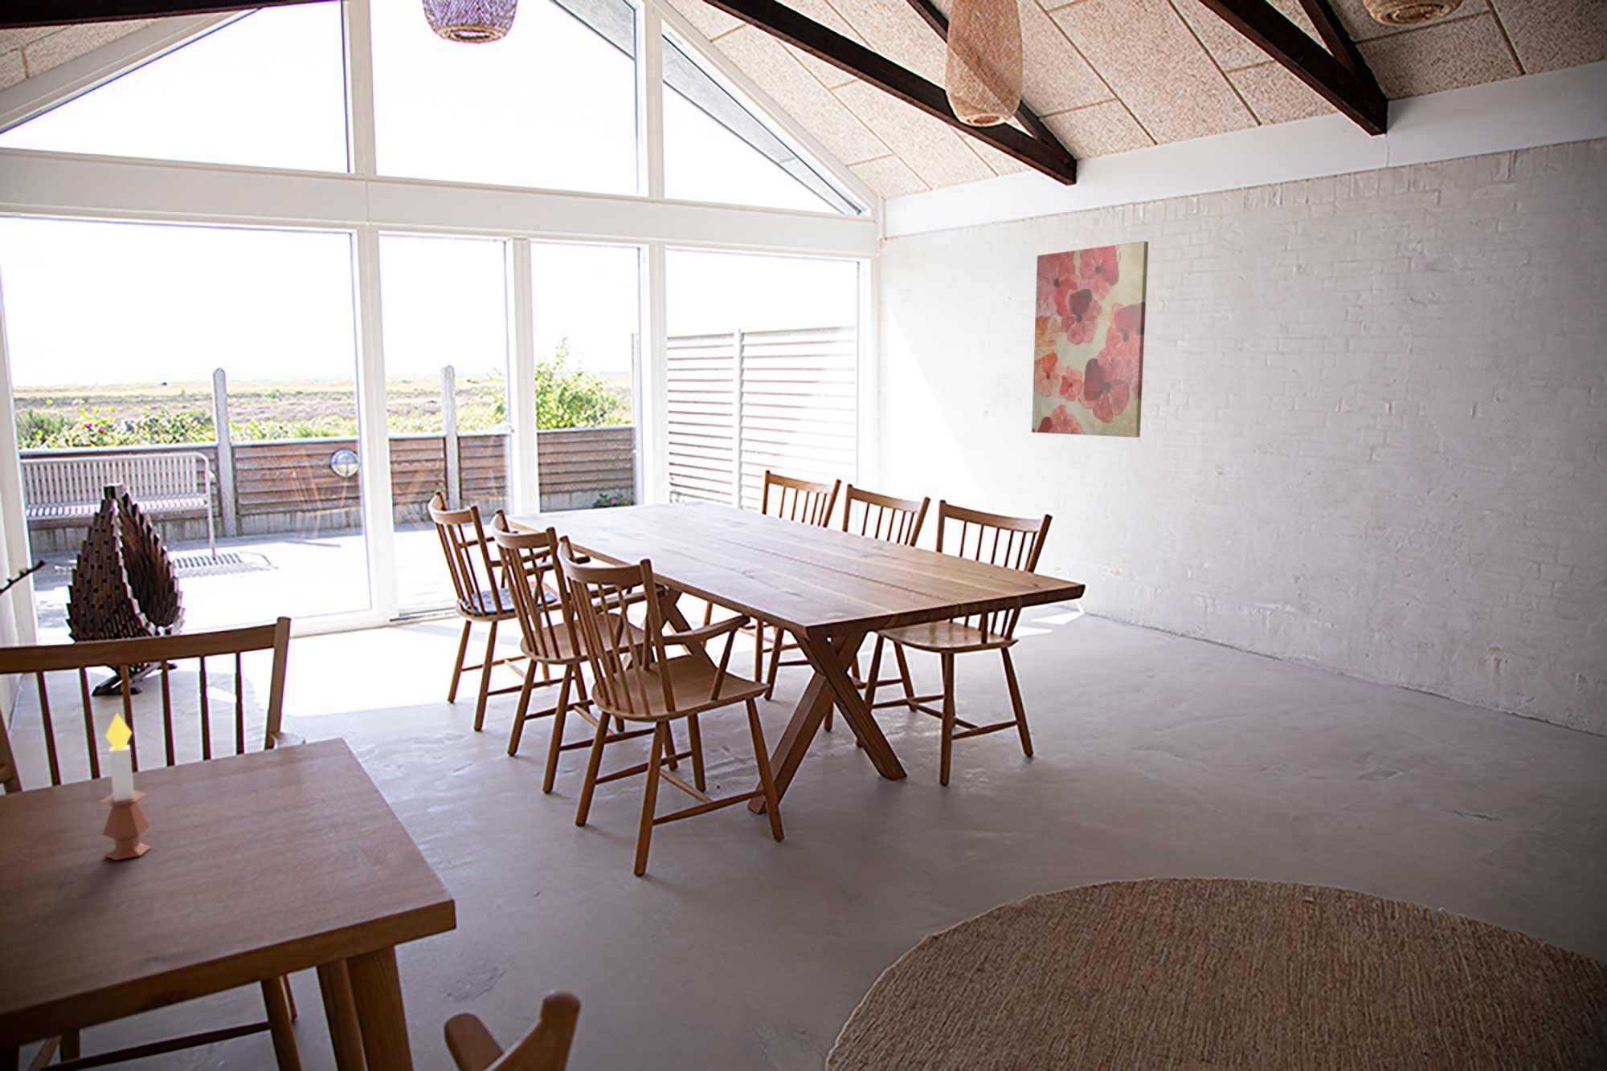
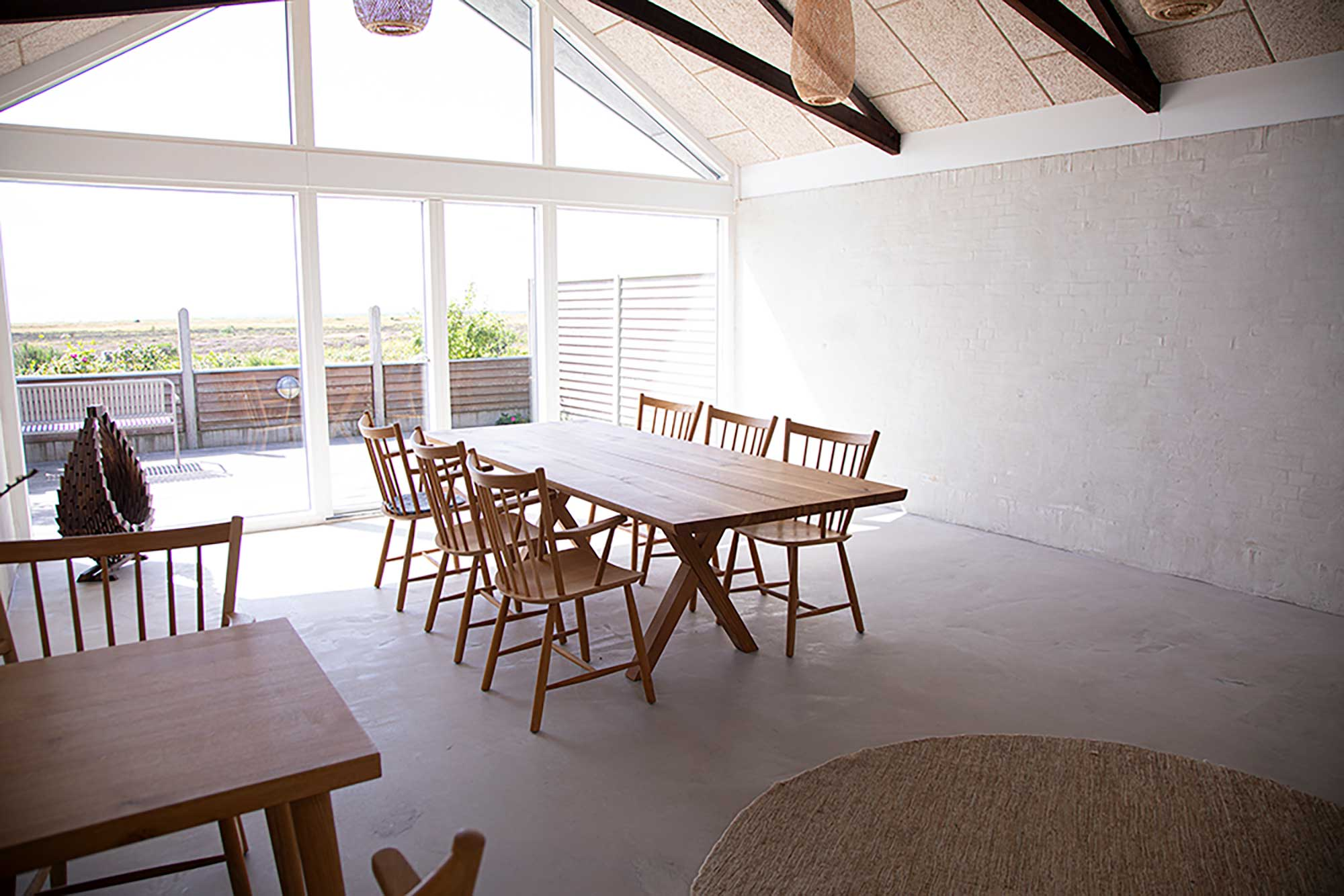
- candle (122, 782)
- wall art (1087, 342)
